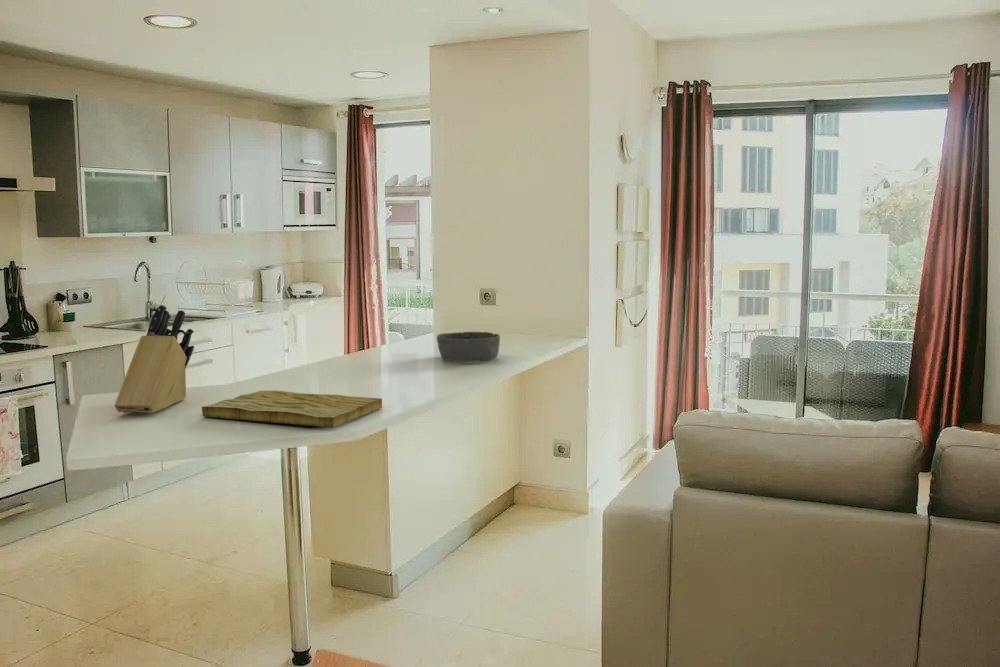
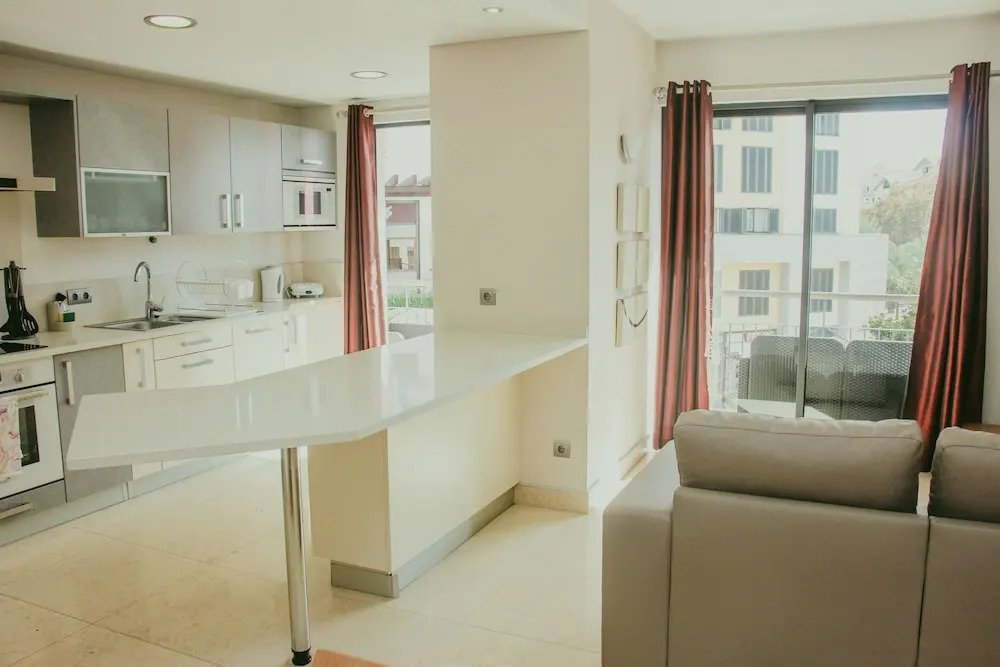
- bowl (468, 346)
- knife block (156, 356)
- cutting board (294, 405)
